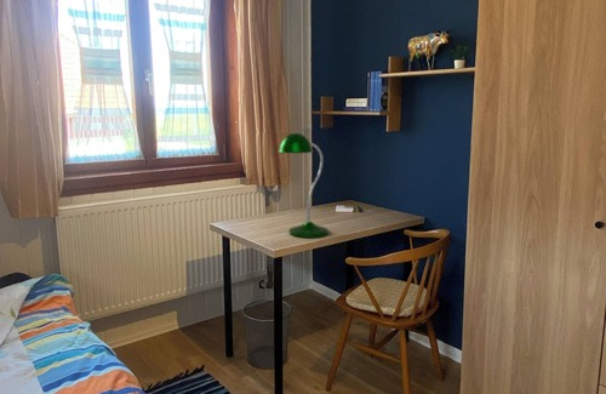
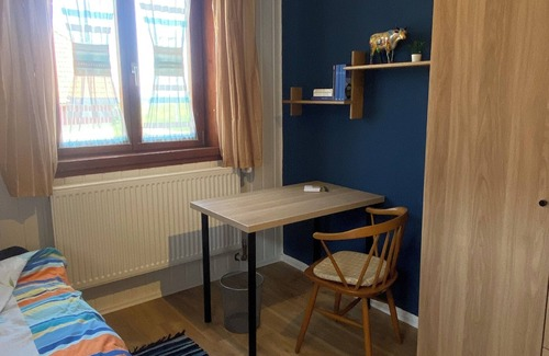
- desk lamp (310, 188)
